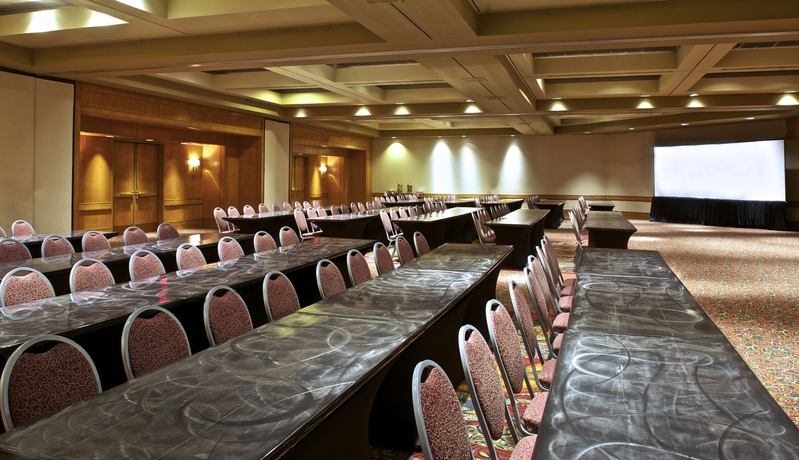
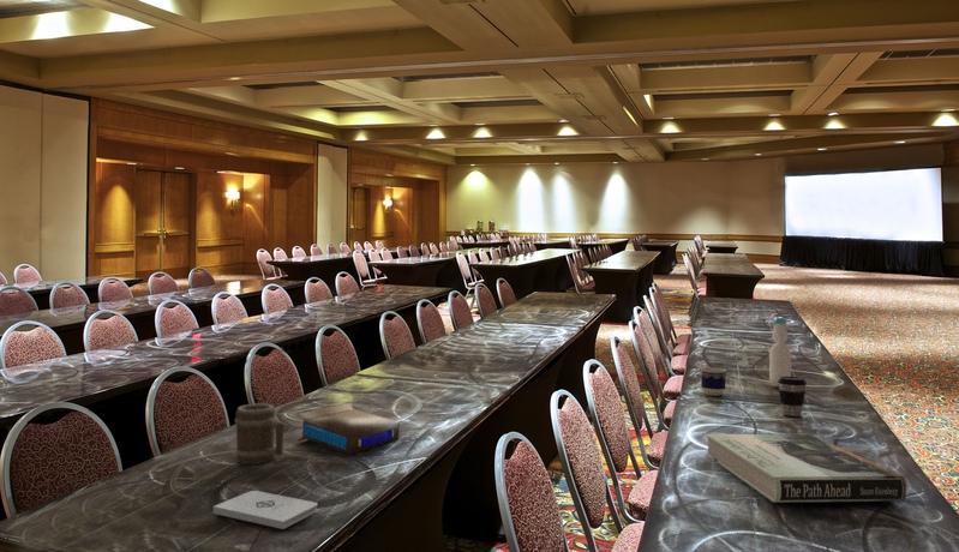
+ book (795, 464)
+ coffee cup (791, 396)
+ bottle (779, 350)
+ cup (713, 380)
+ notepad (266, 508)
+ book (349, 427)
+ barrel (260, 433)
